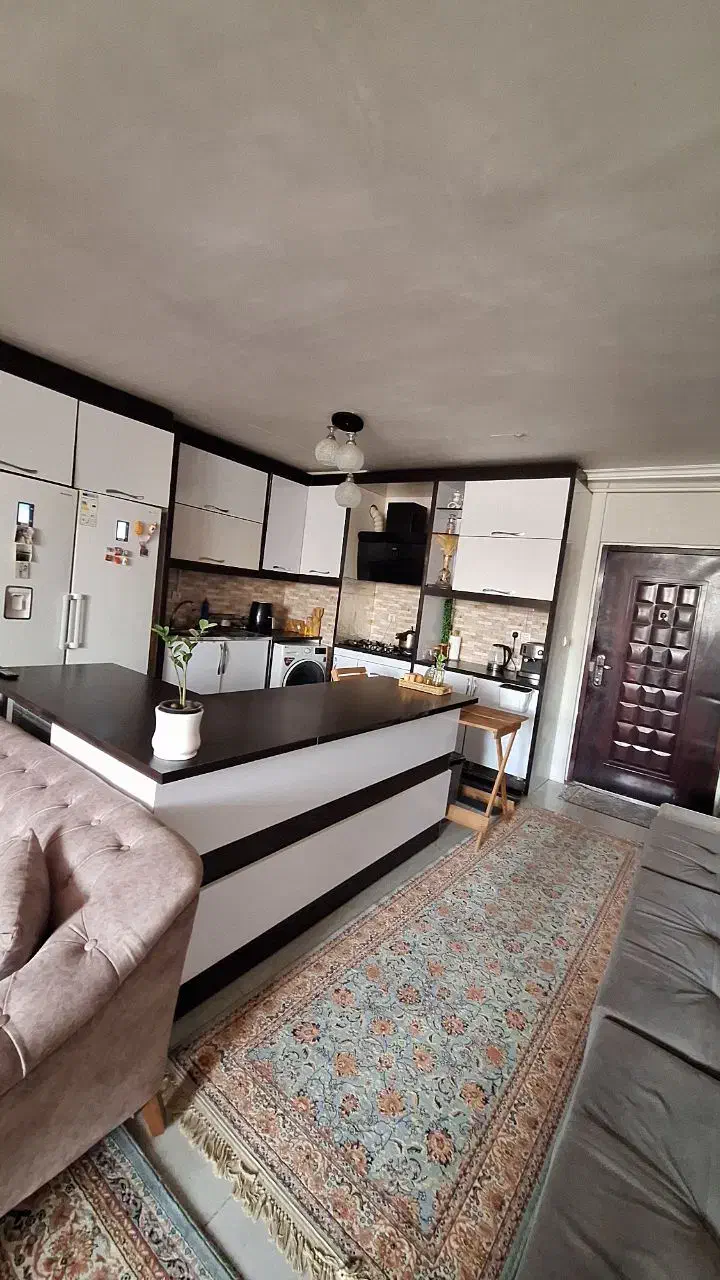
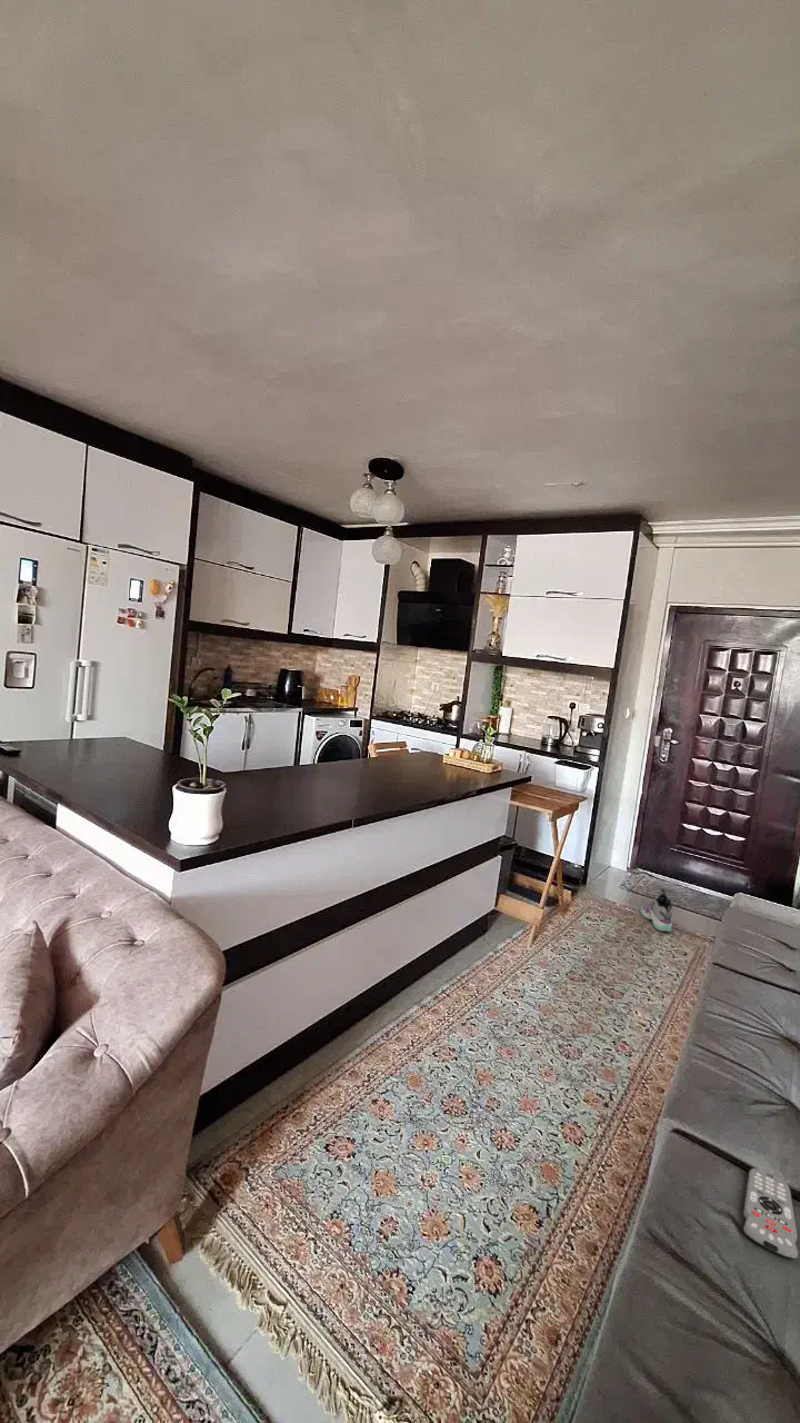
+ sneaker (658, 904)
+ remote control (769, 1208)
